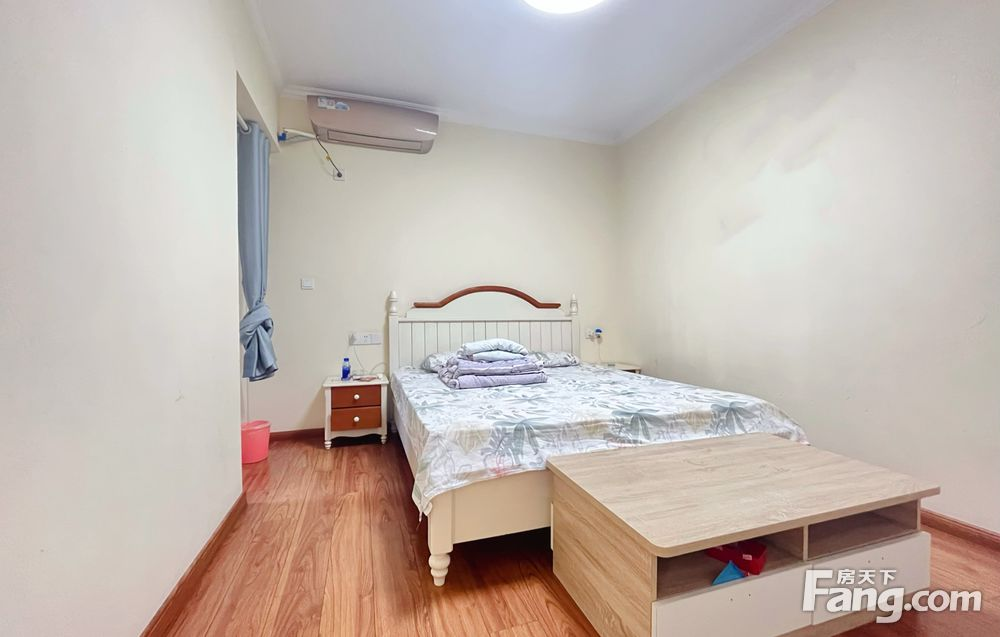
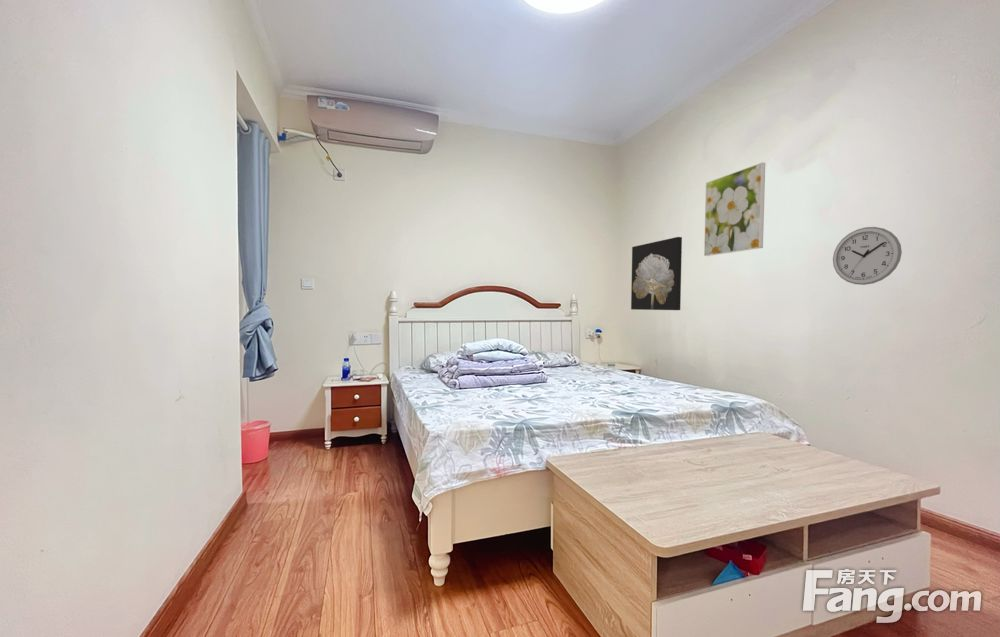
+ wall art (654, 276)
+ wall clock (864, 256)
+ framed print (732, 213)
